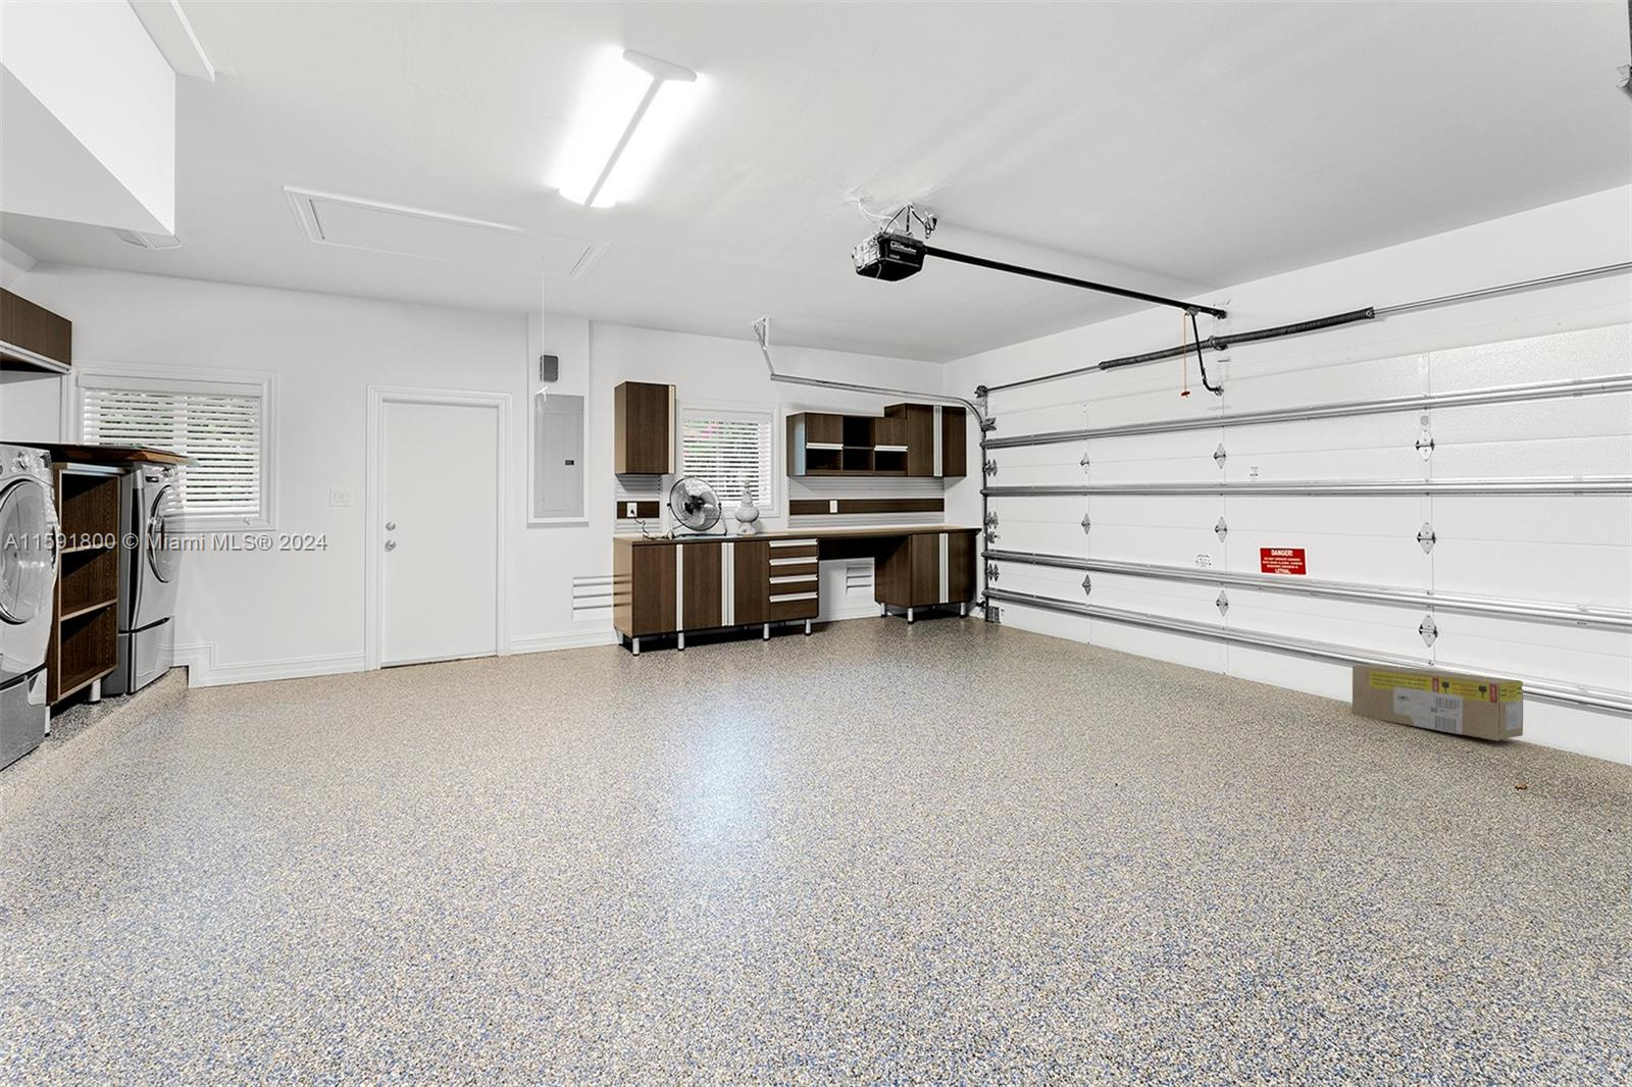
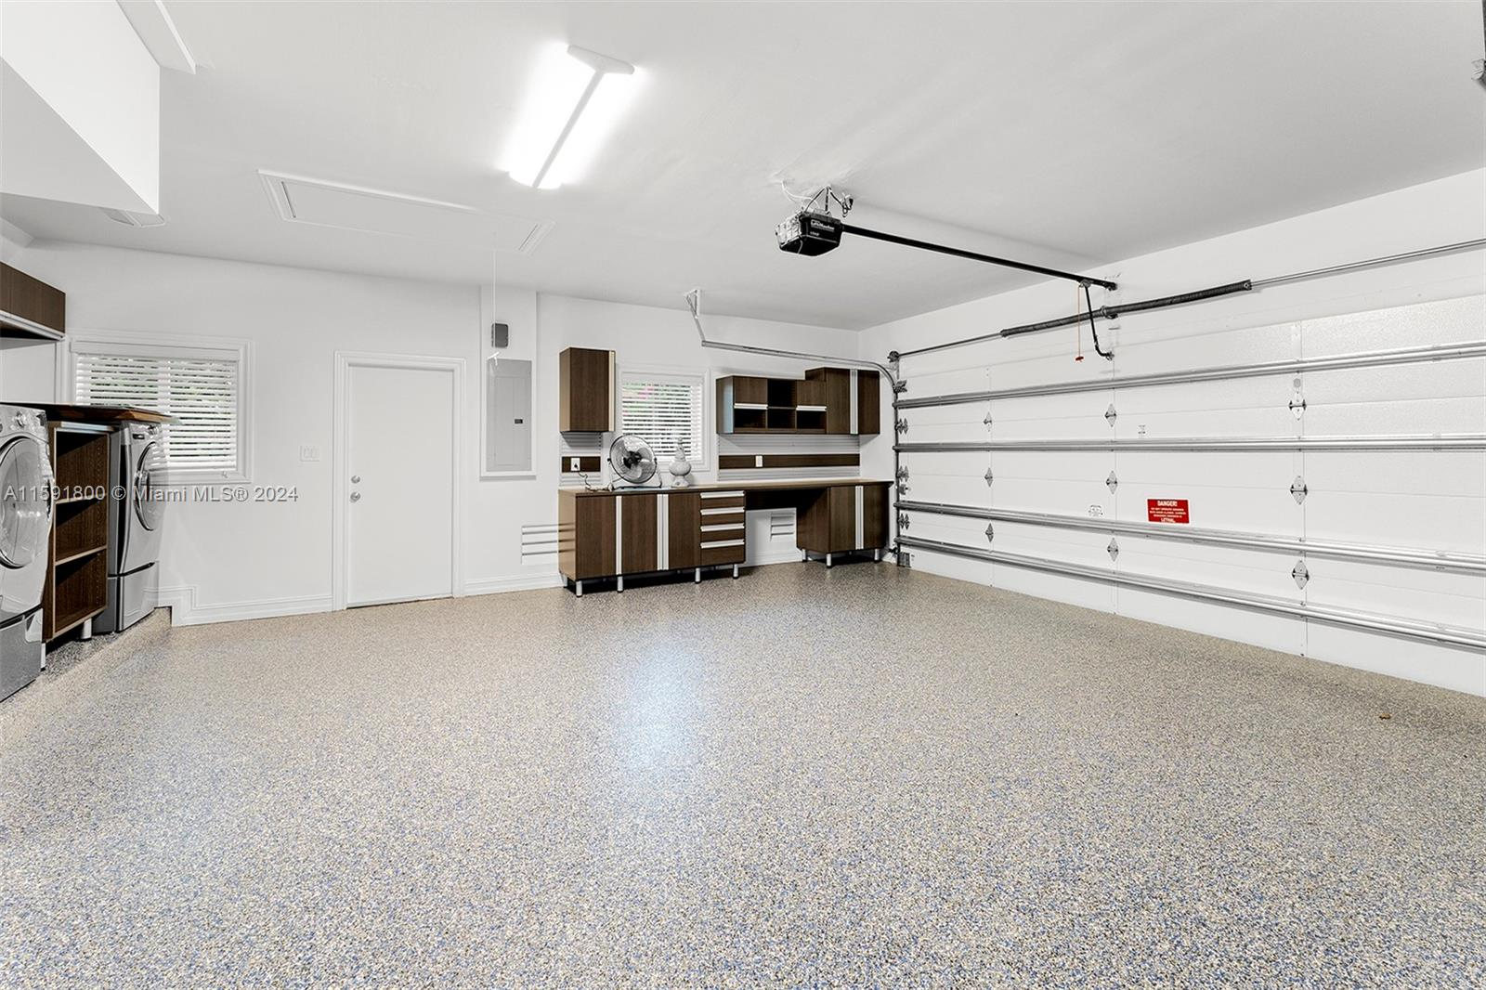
- cardboard box (1433, 699)
